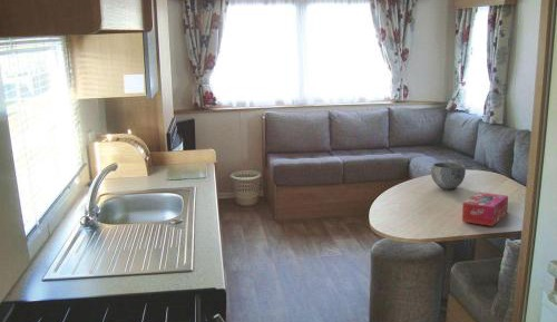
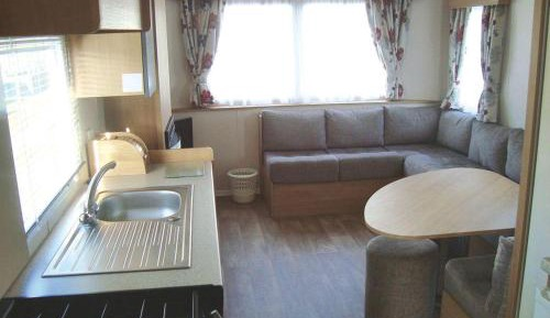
- bowl (447, 176)
- tissue box (485, 207)
